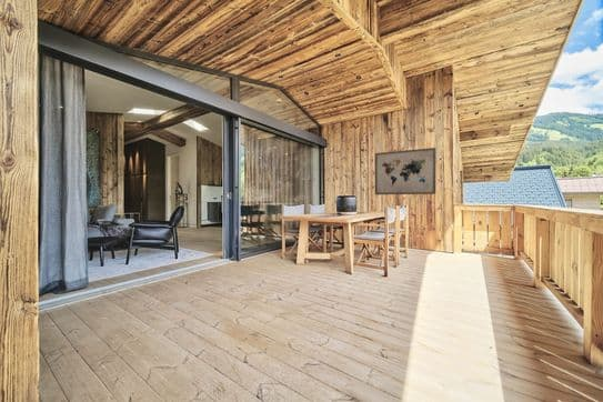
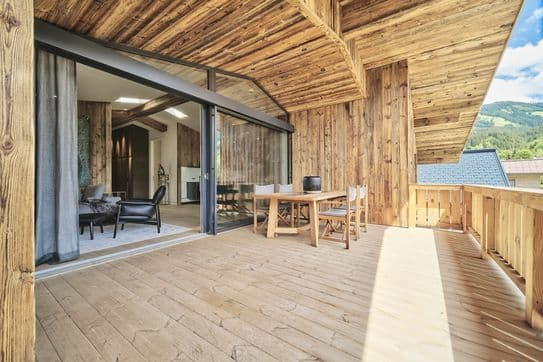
- wall art (403, 172)
